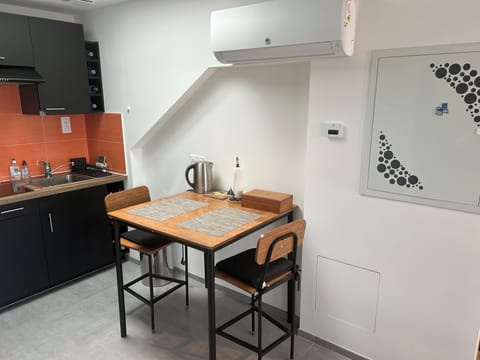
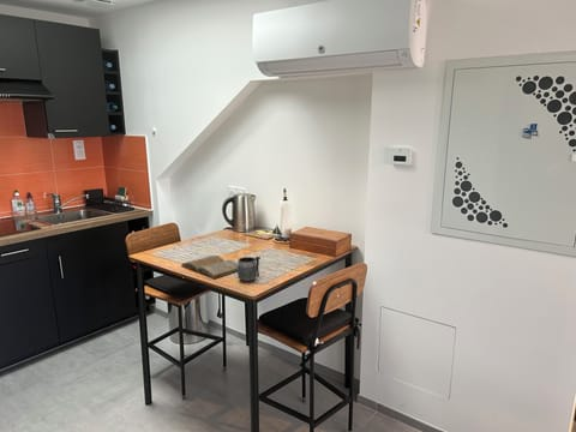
+ book (211, 264)
+ mug (250, 268)
